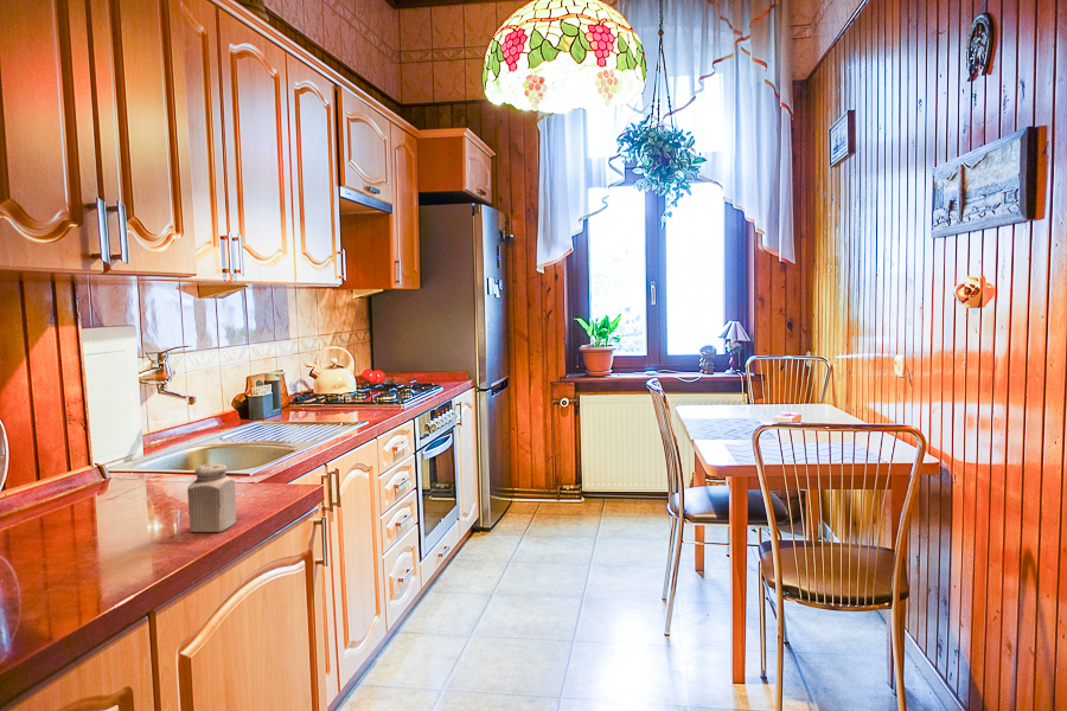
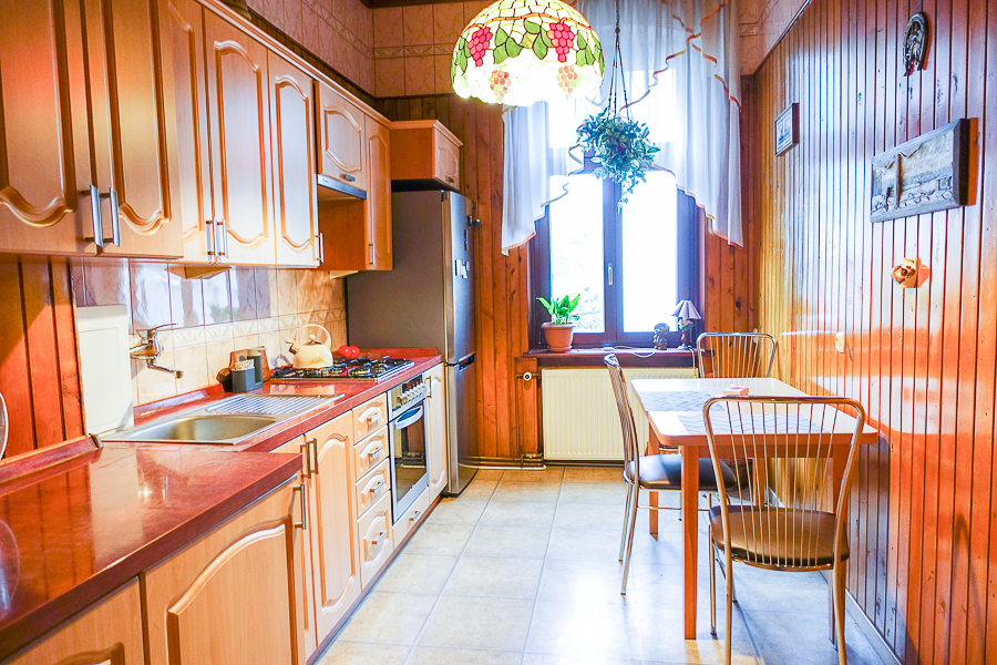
- salt shaker (212, 495)
